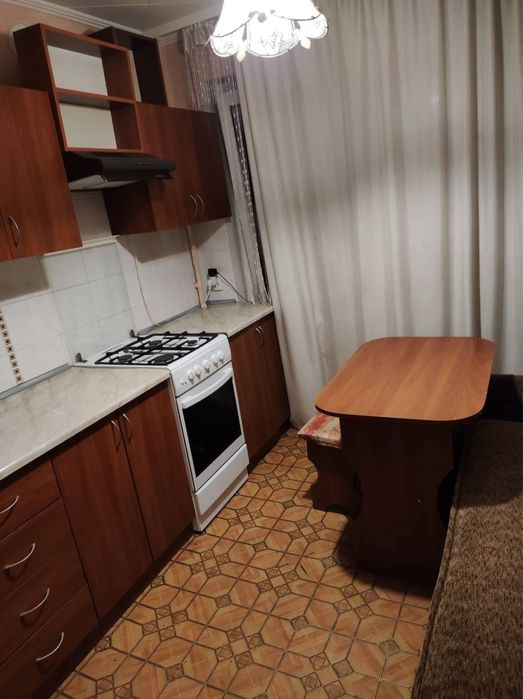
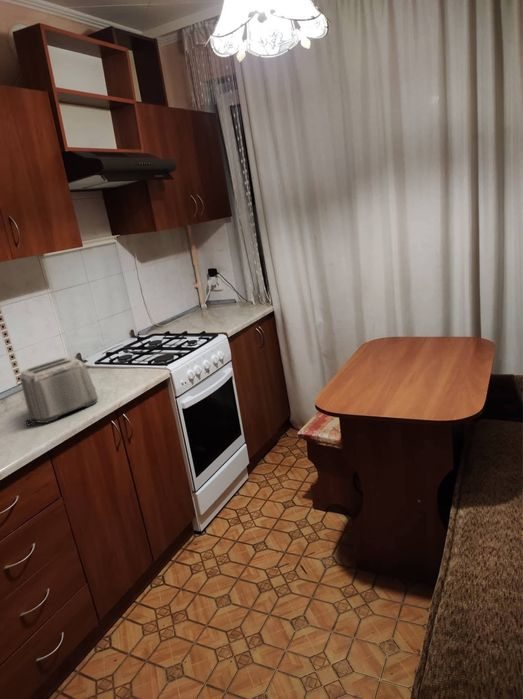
+ toaster (55, 388)
